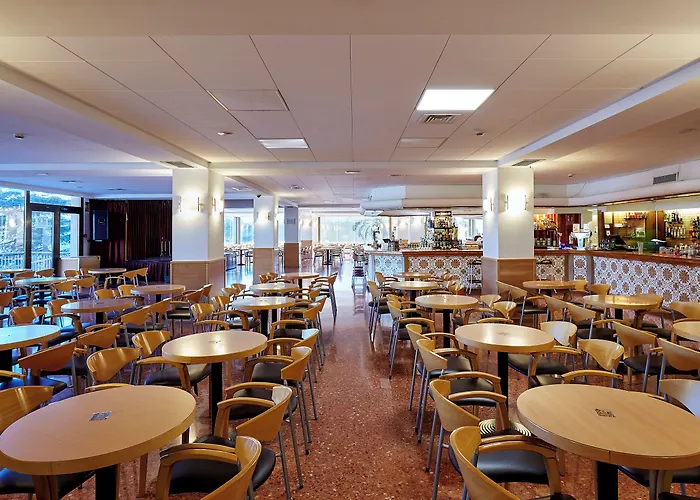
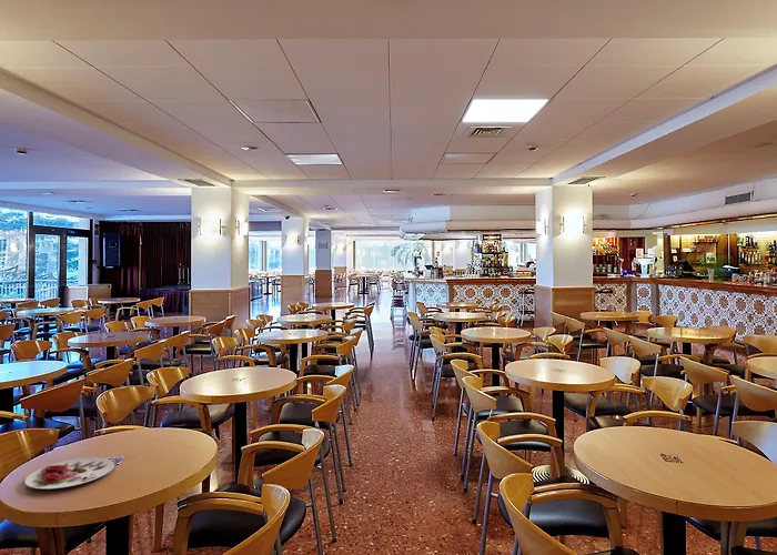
+ plate (71, 471)
